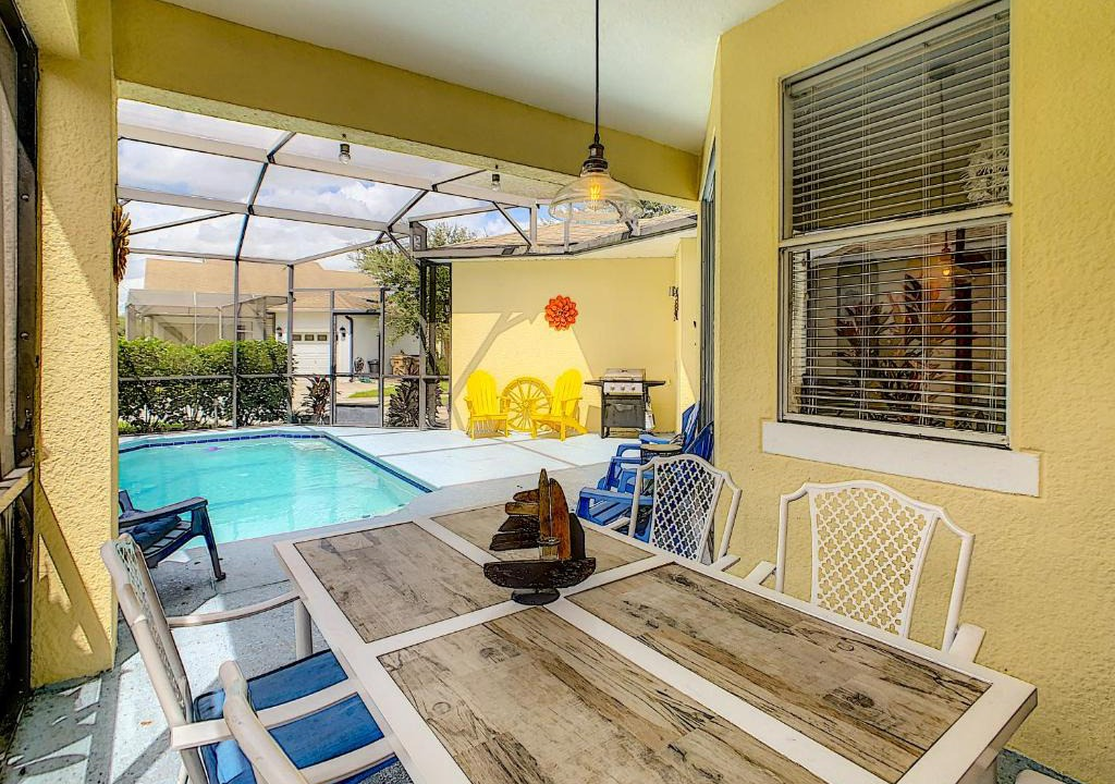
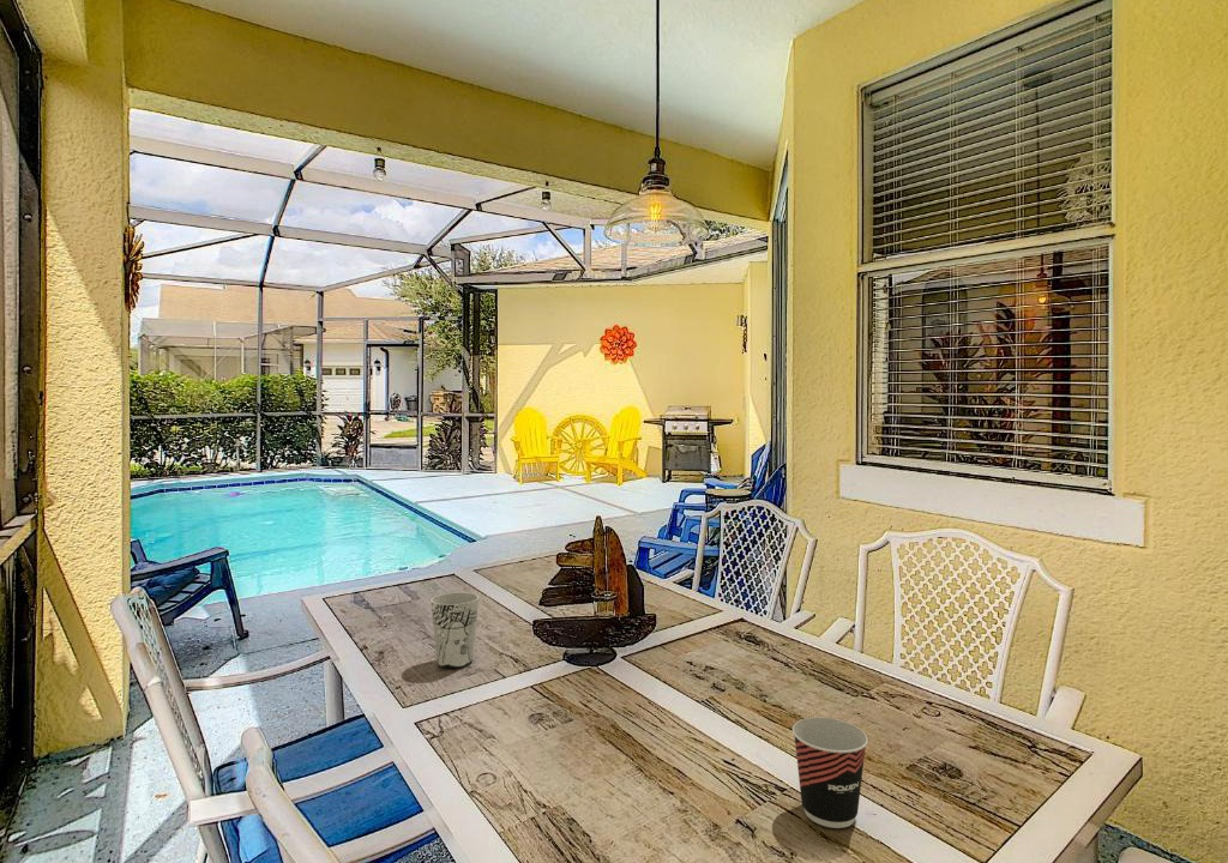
+ cup (829, 772)
+ cup (455, 629)
